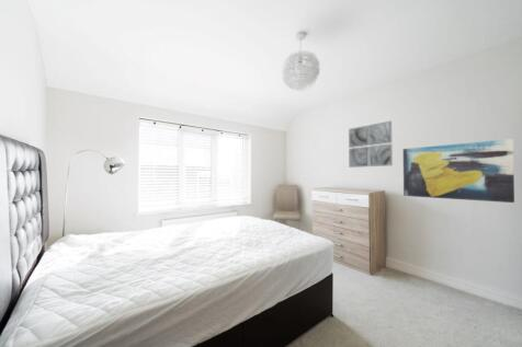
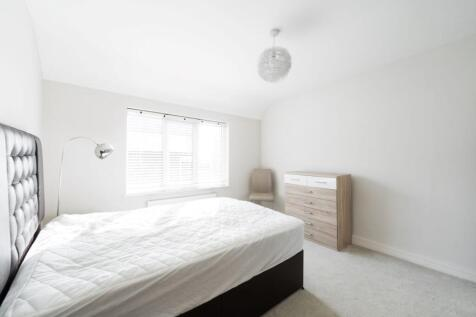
- wall art (450, 171)
- wall art (368, 144)
